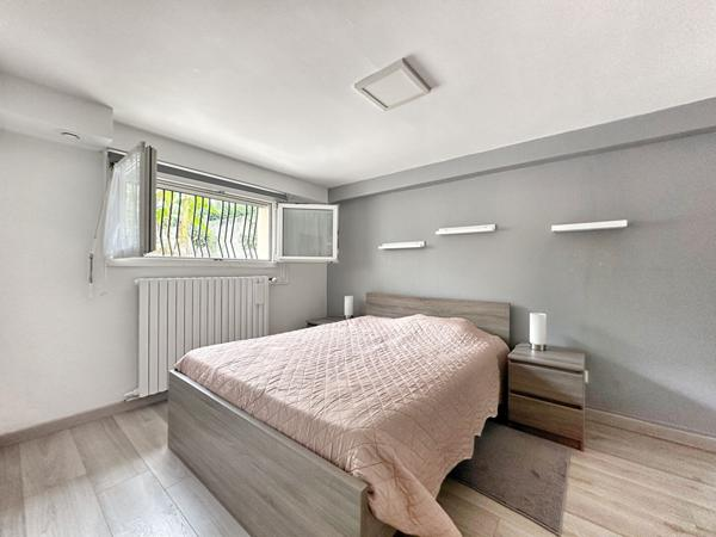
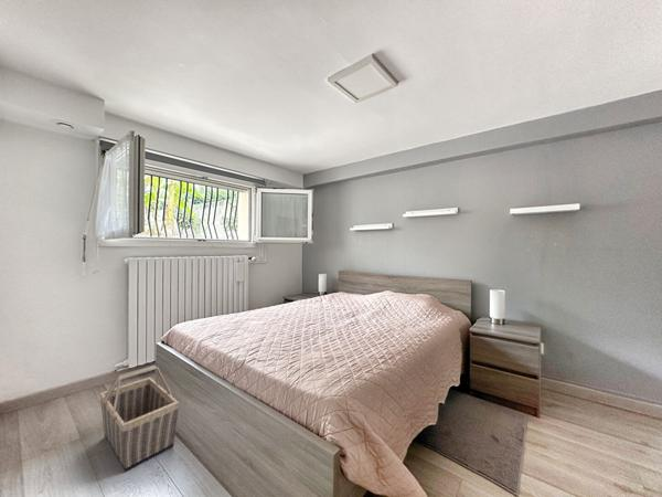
+ basket (138, 405)
